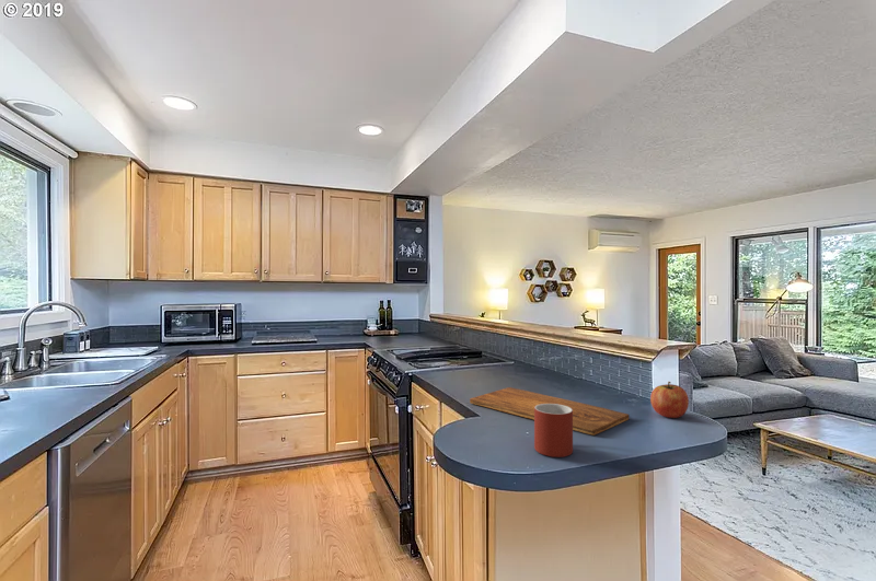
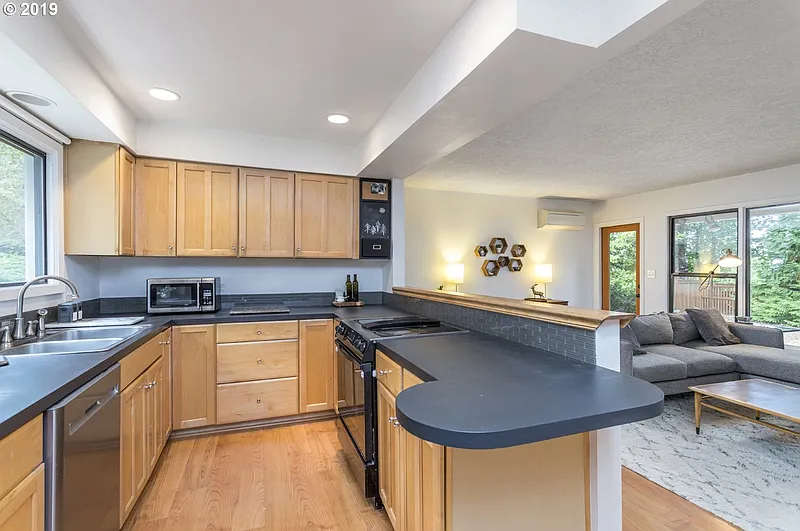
- cutting board (544, 403)
- mug (550, 426)
- fruit (669, 398)
